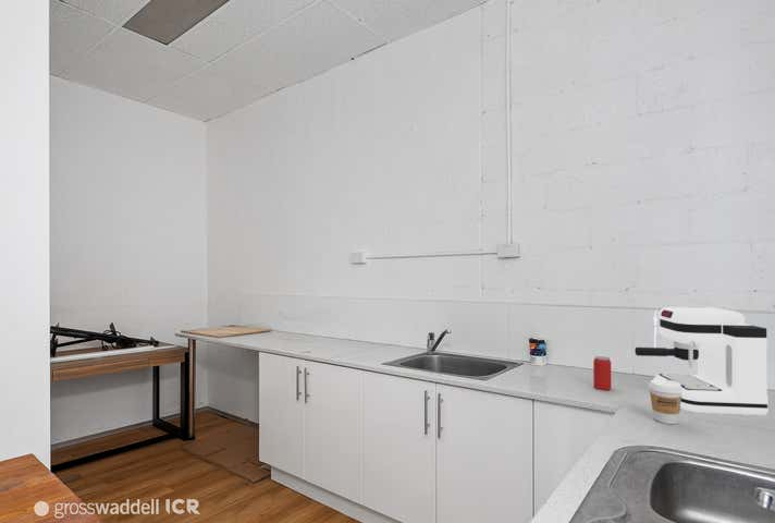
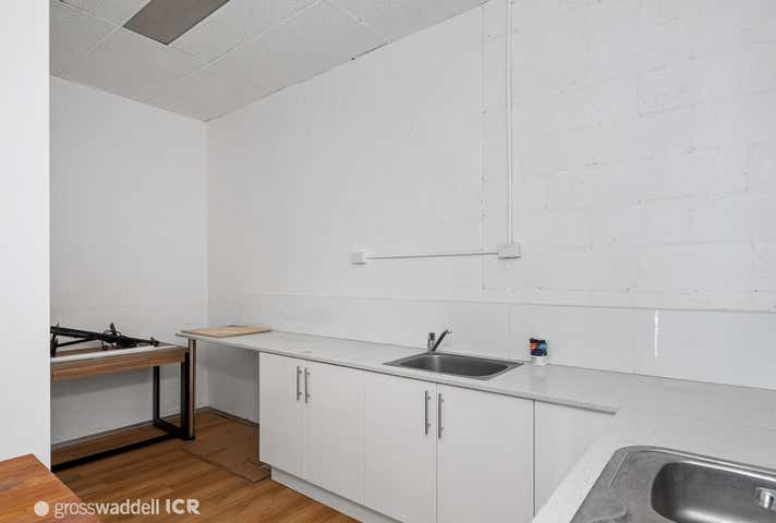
- beverage can (602, 373)
- coffee maker (702, 357)
- coffee cup (665, 400)
